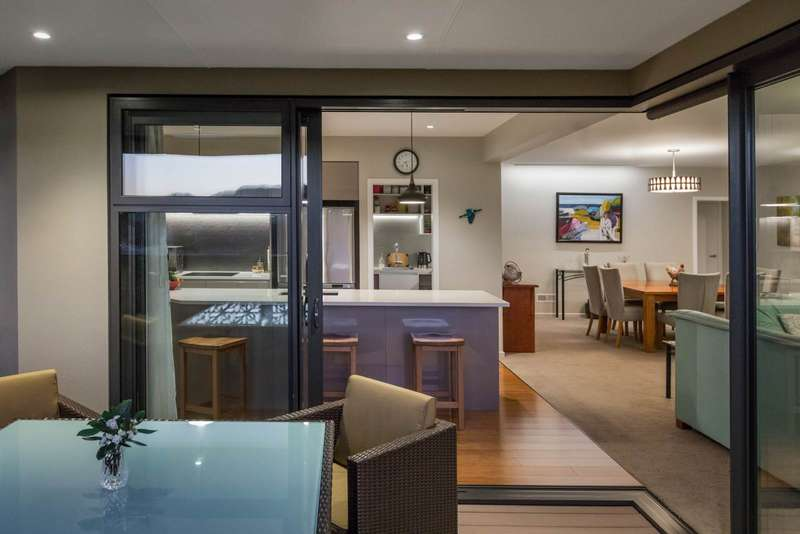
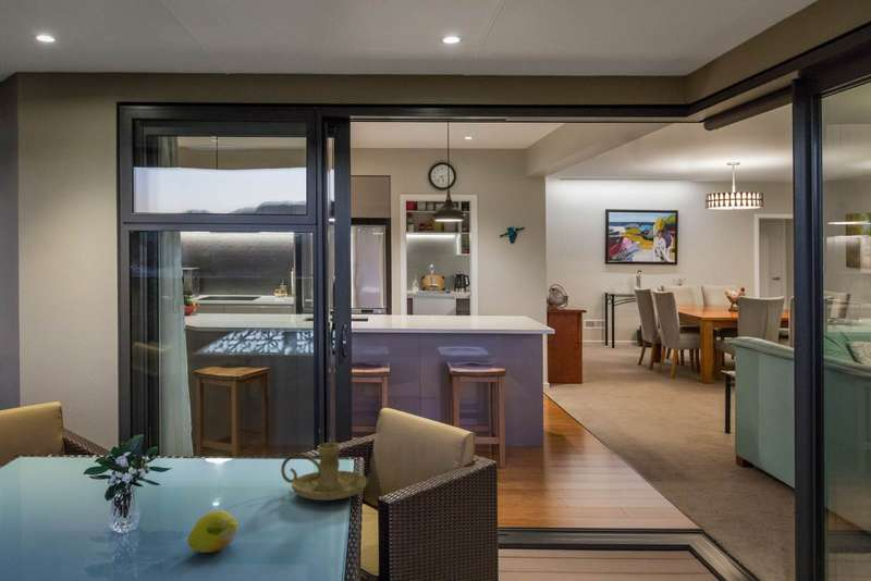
+ fruit (213, 531)
+ candle holder (321, 469)
